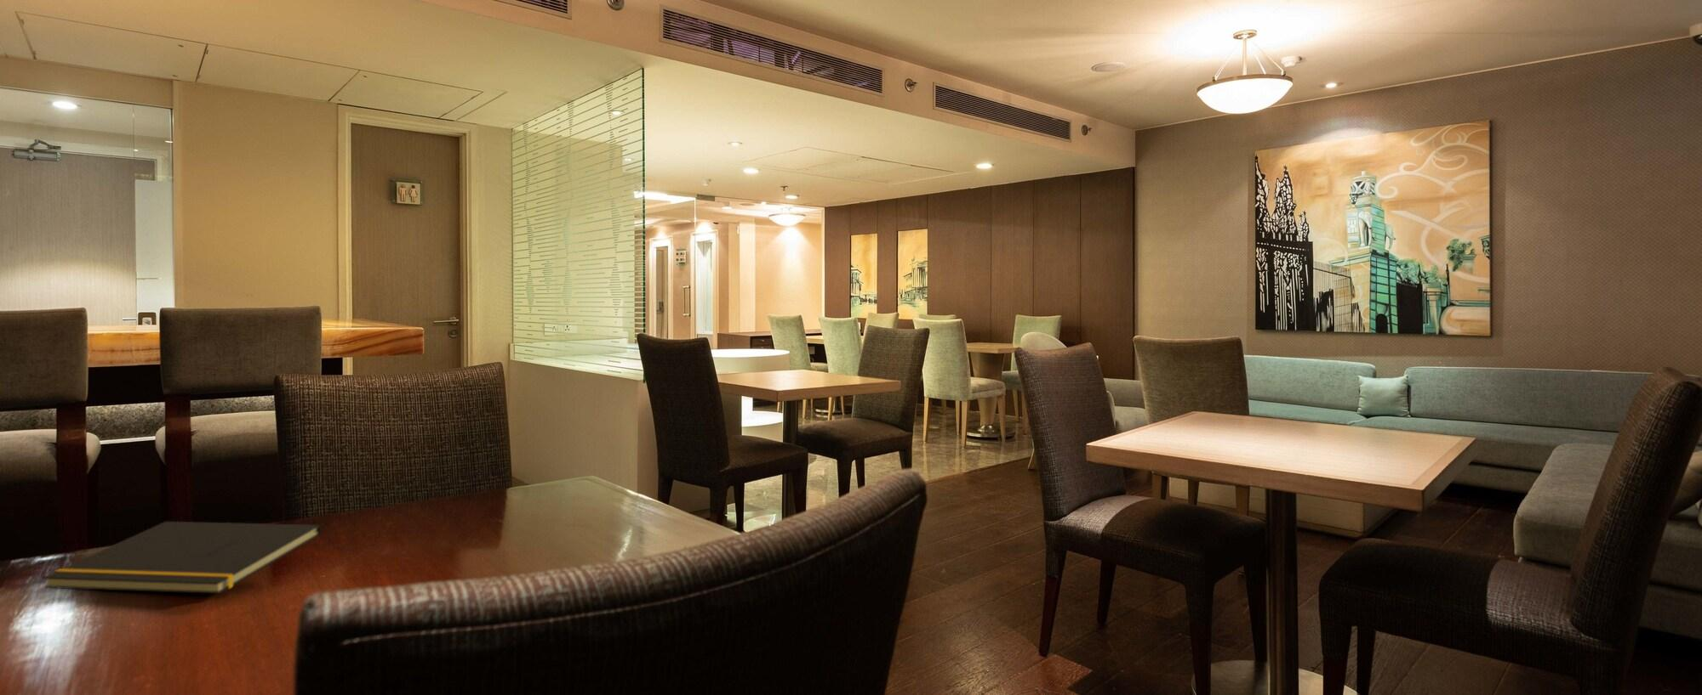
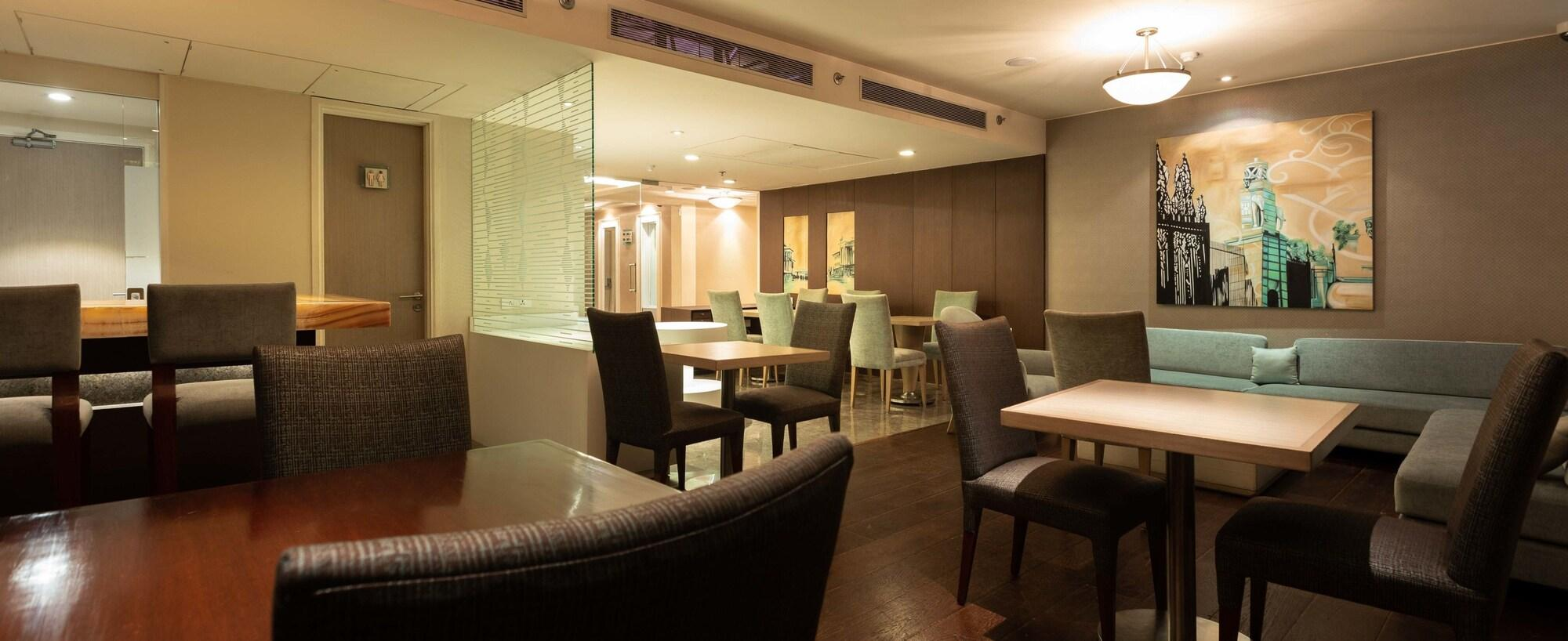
- notepad (191, 554)
